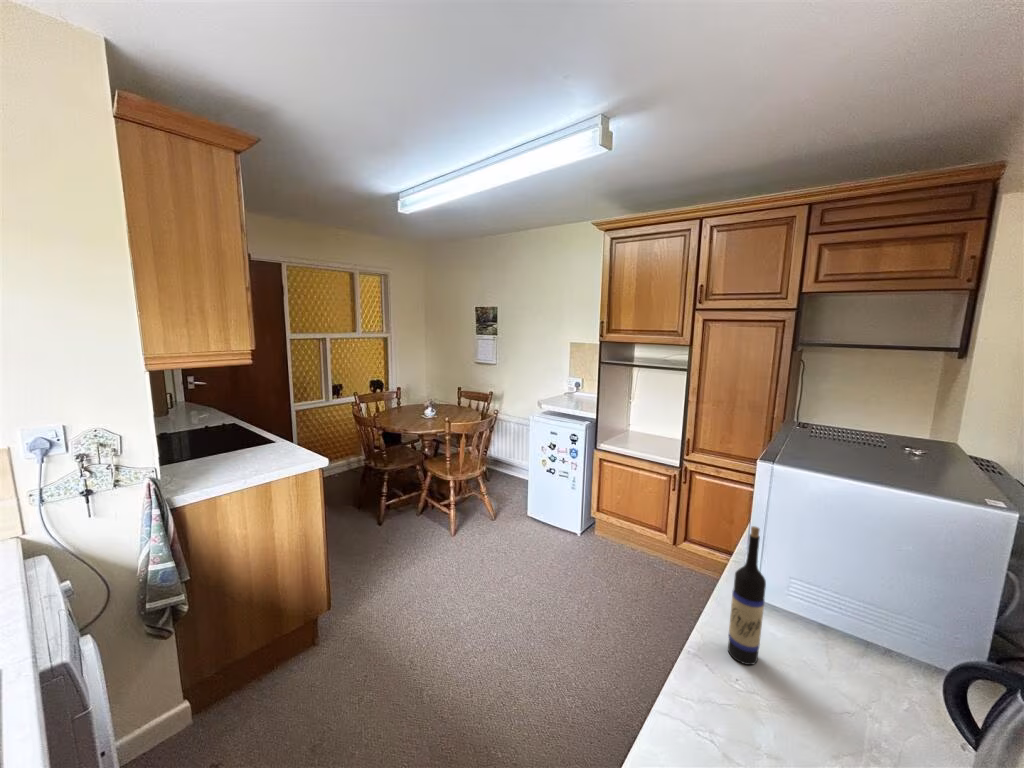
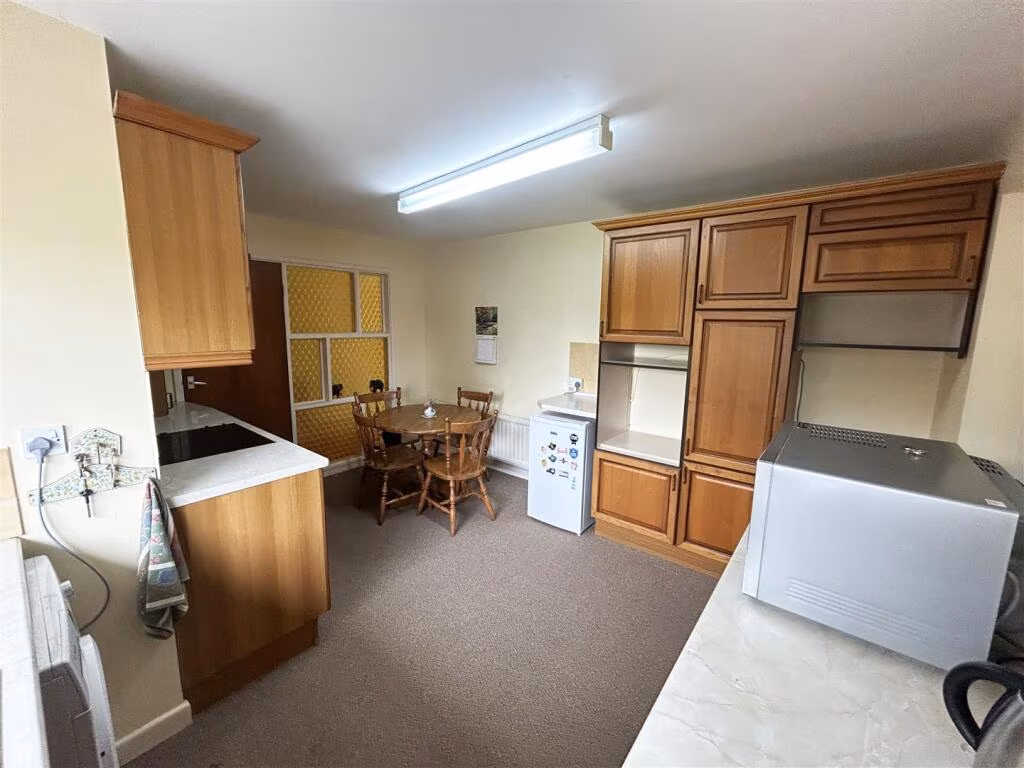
- wine bottle (748, 592)
